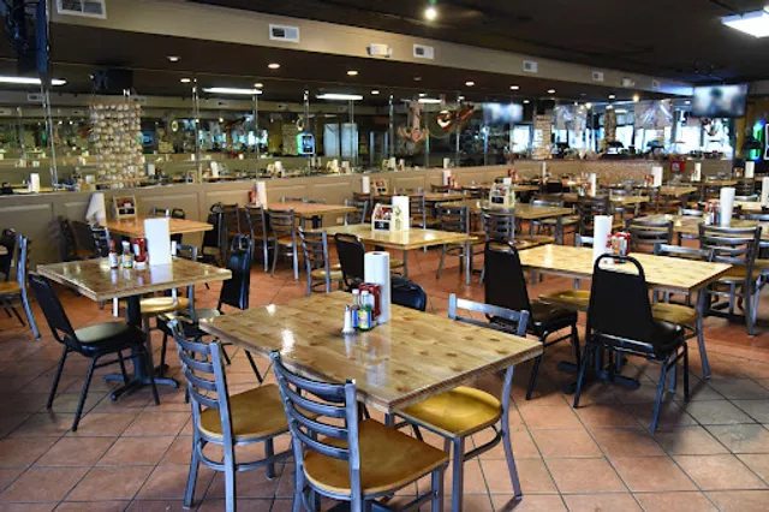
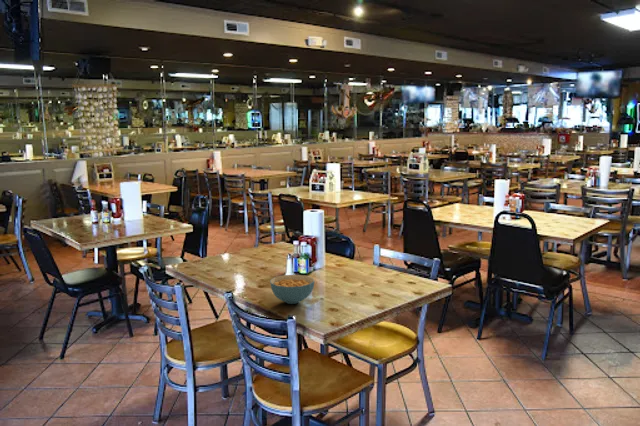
+ cereal bowl (292, 291)
